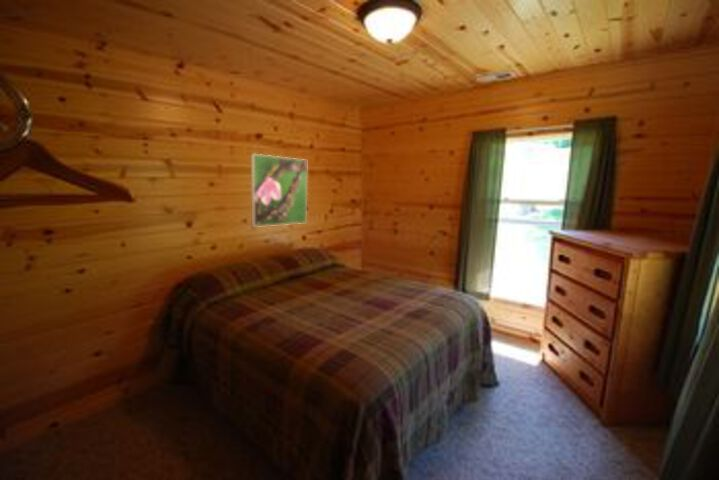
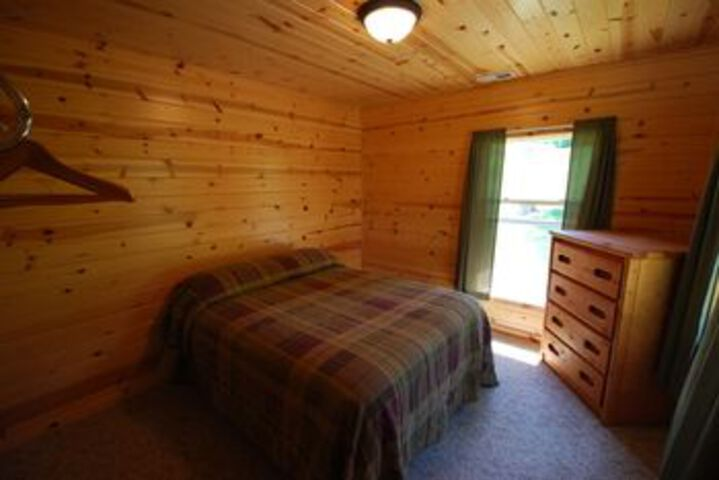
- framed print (281, 191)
